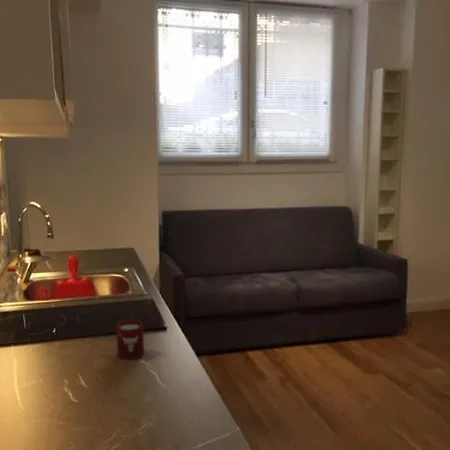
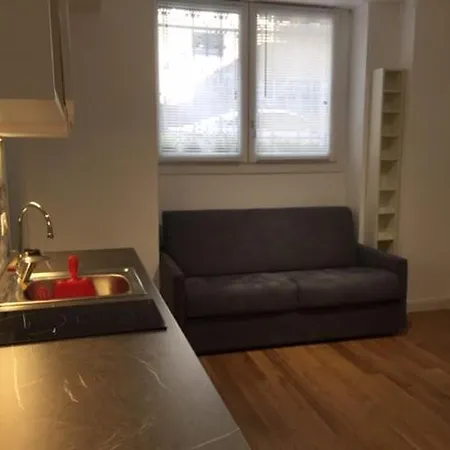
- cup (128, 337)
